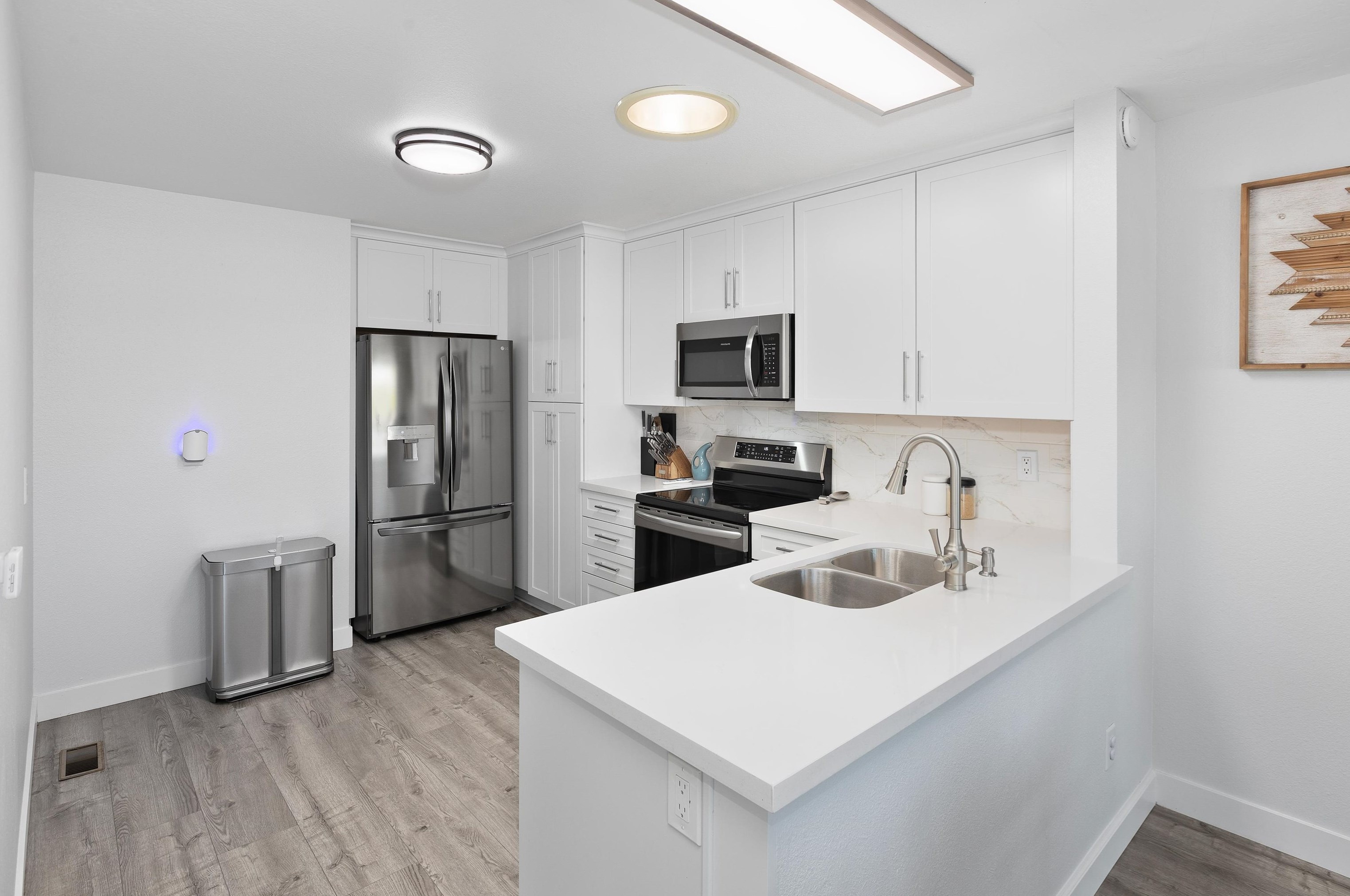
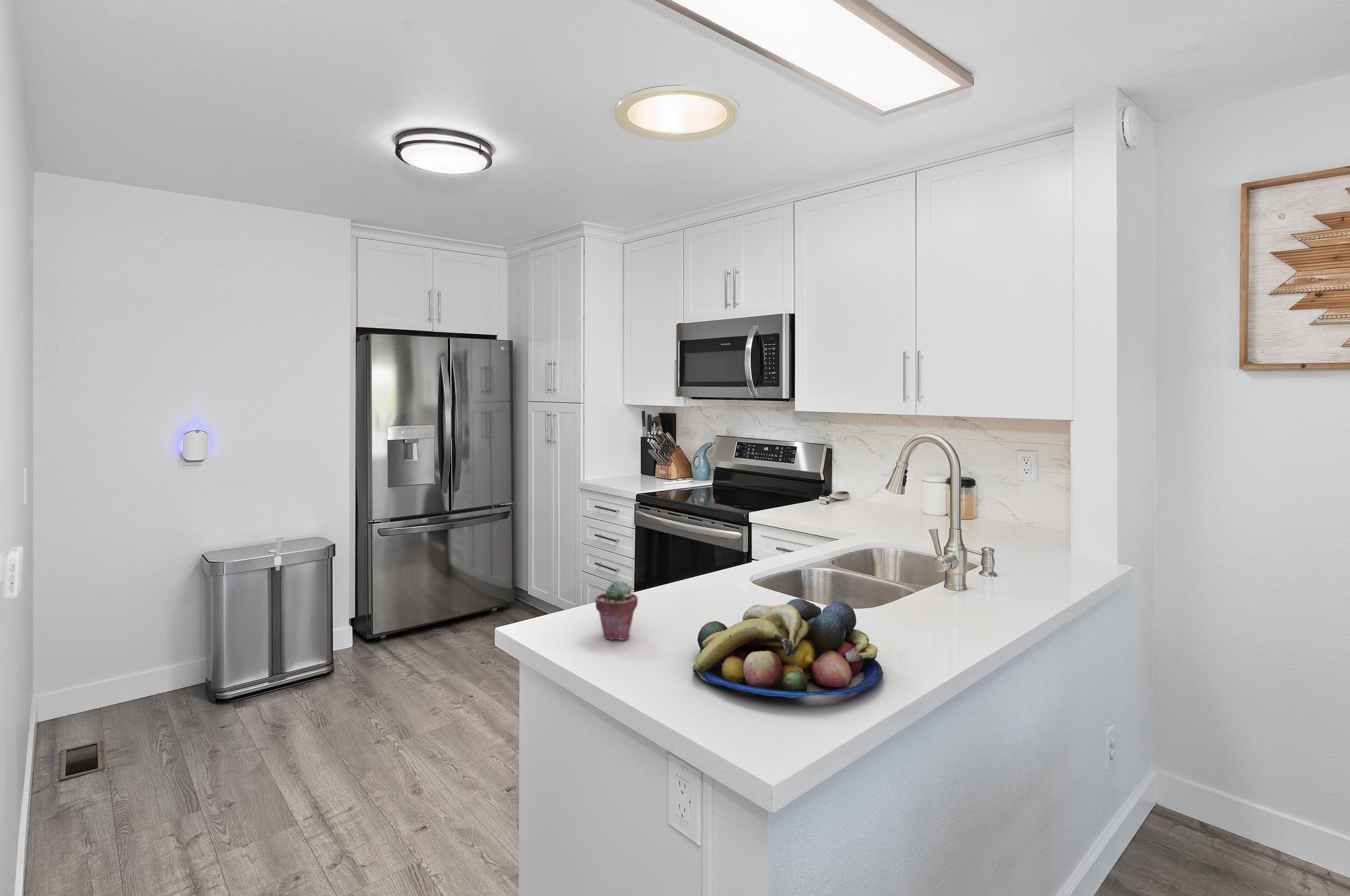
+ fruit bowl (786, 635)
+ potted succulent (616, 608)
